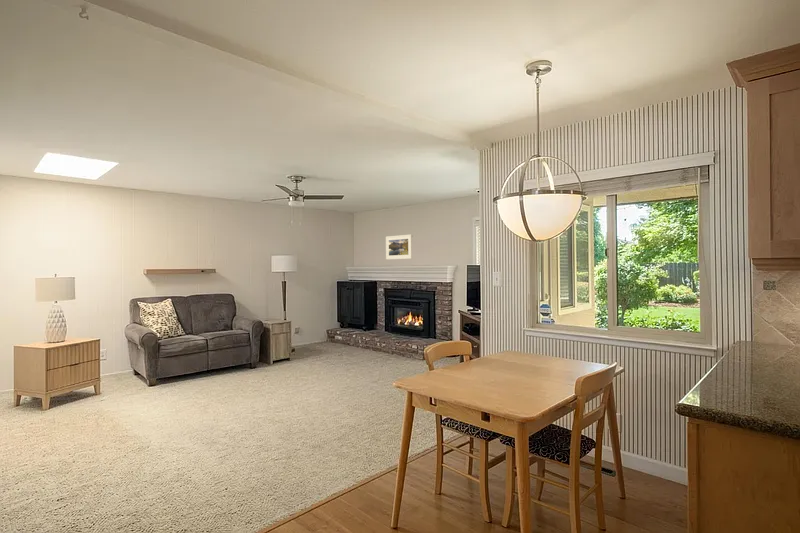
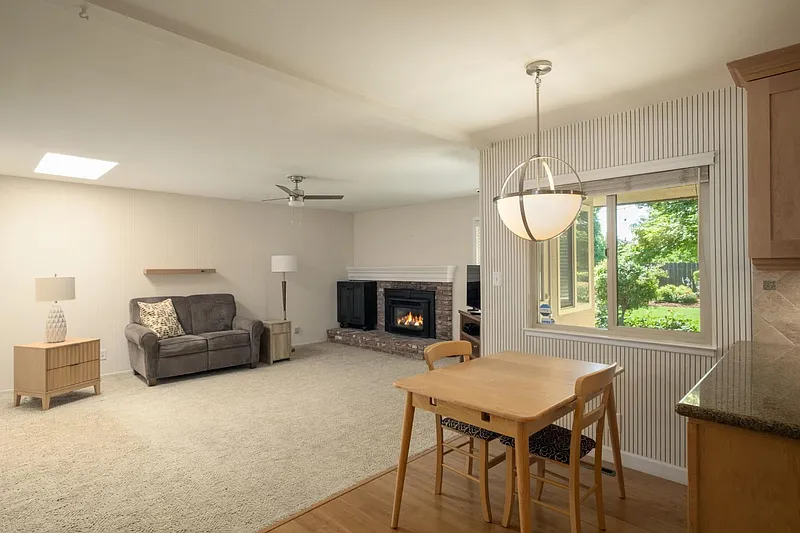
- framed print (398, 247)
